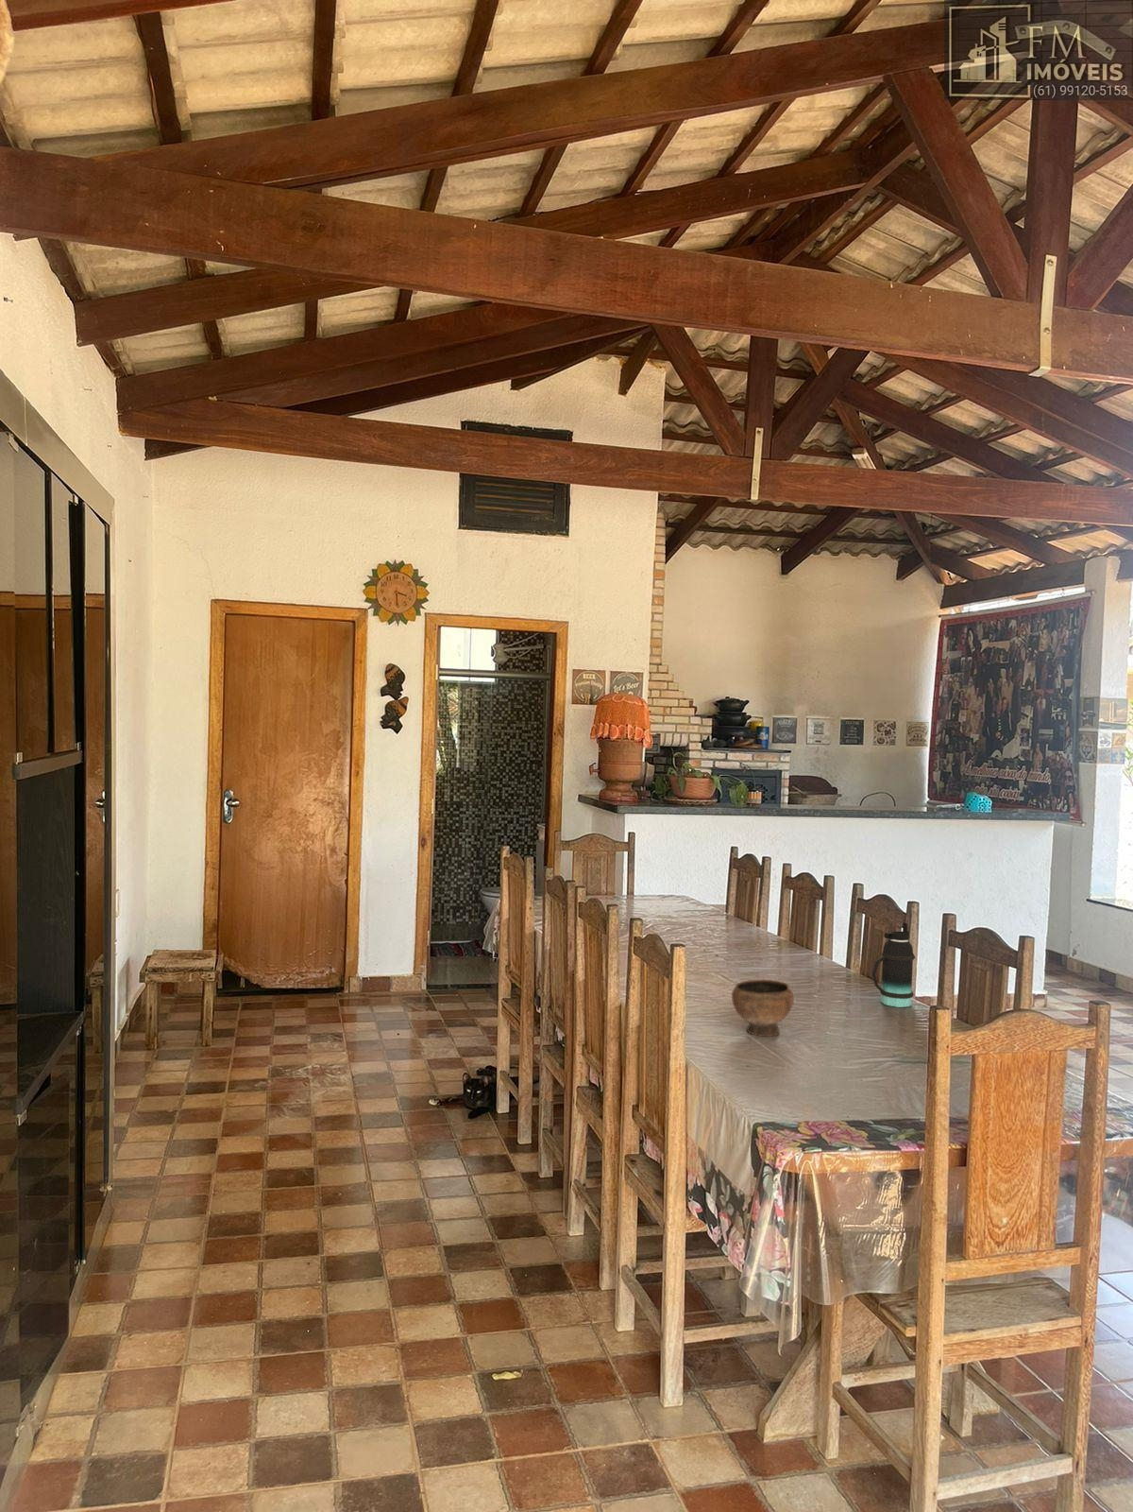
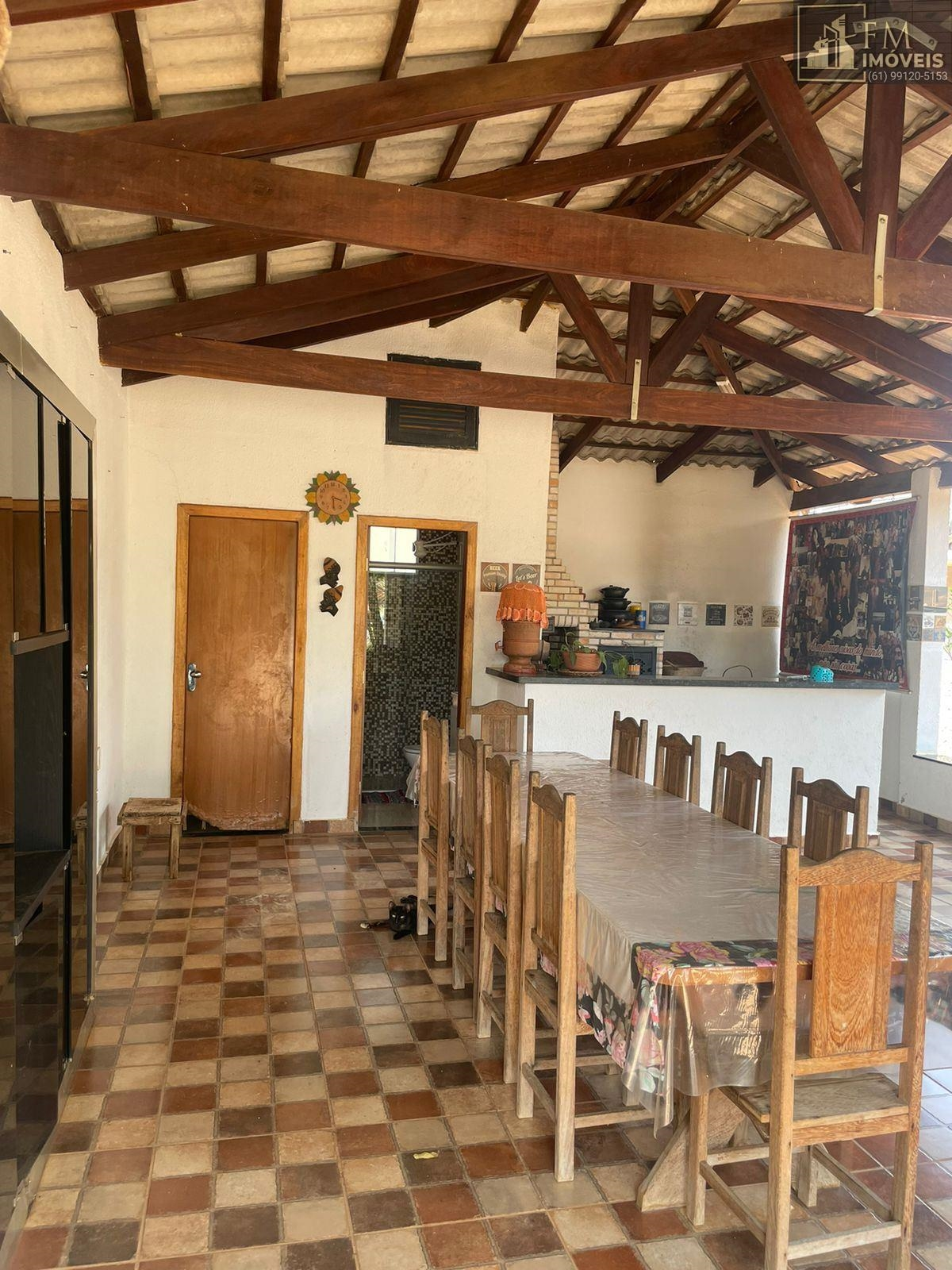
- bottle (893, 963)
- bowl (762, 1008)
